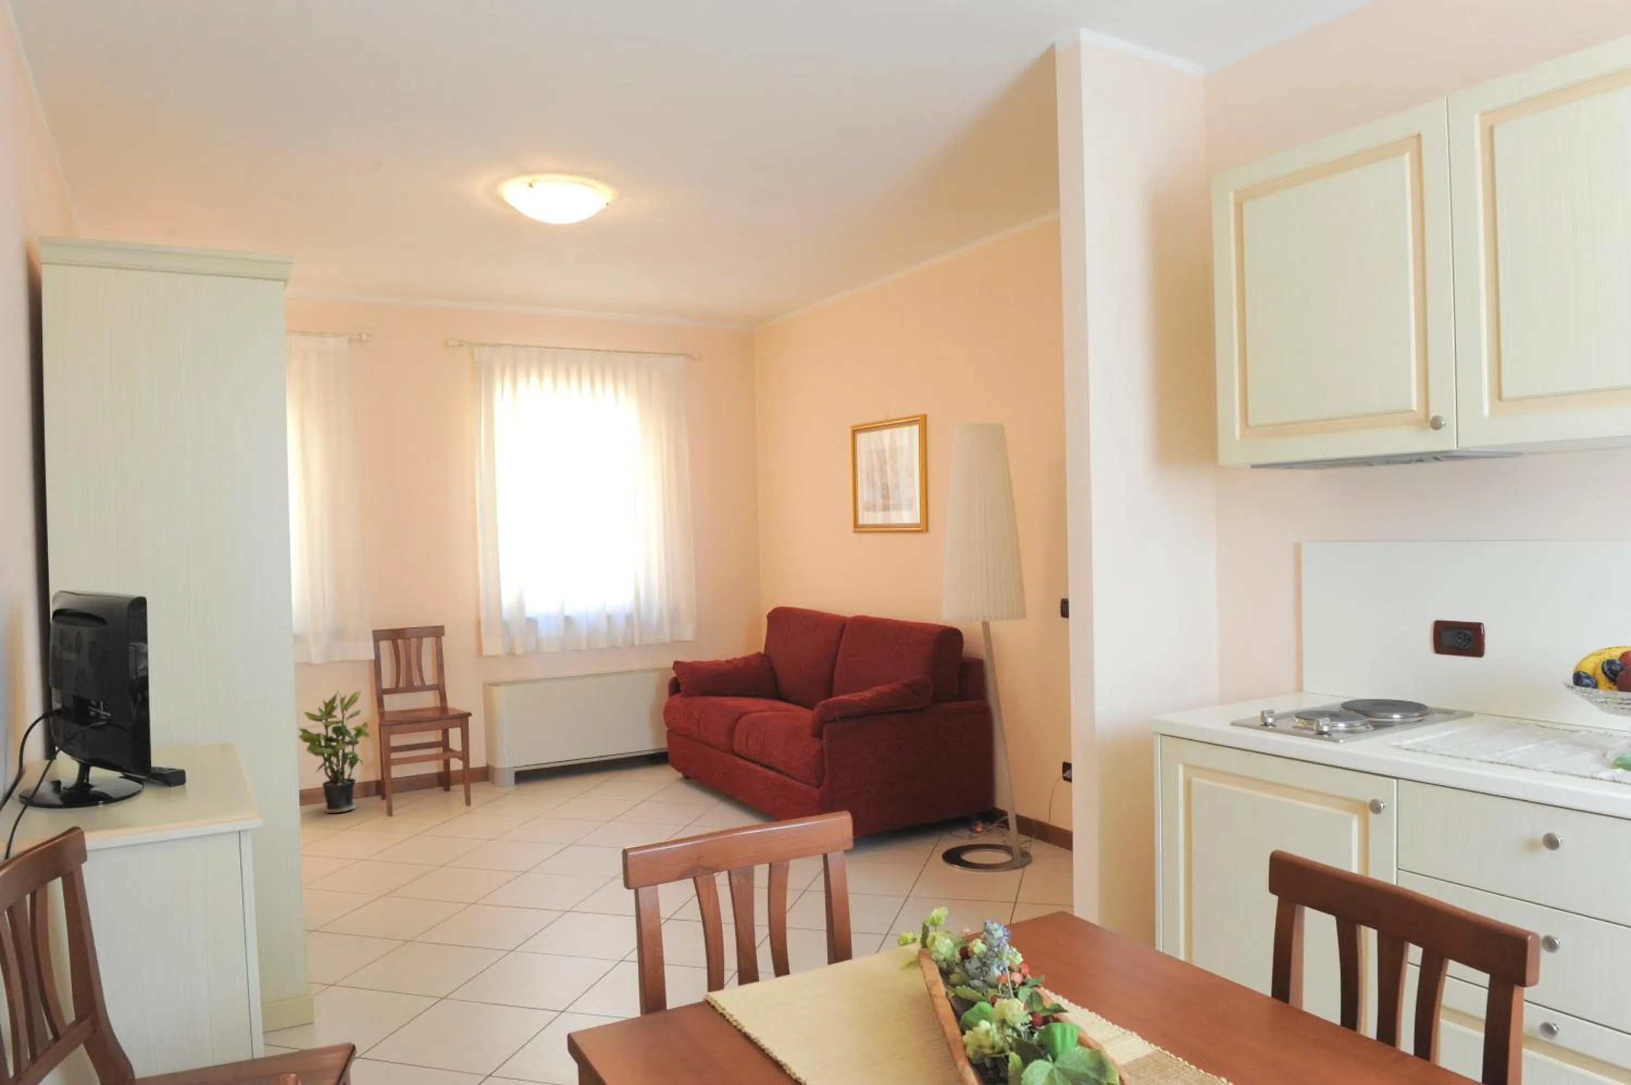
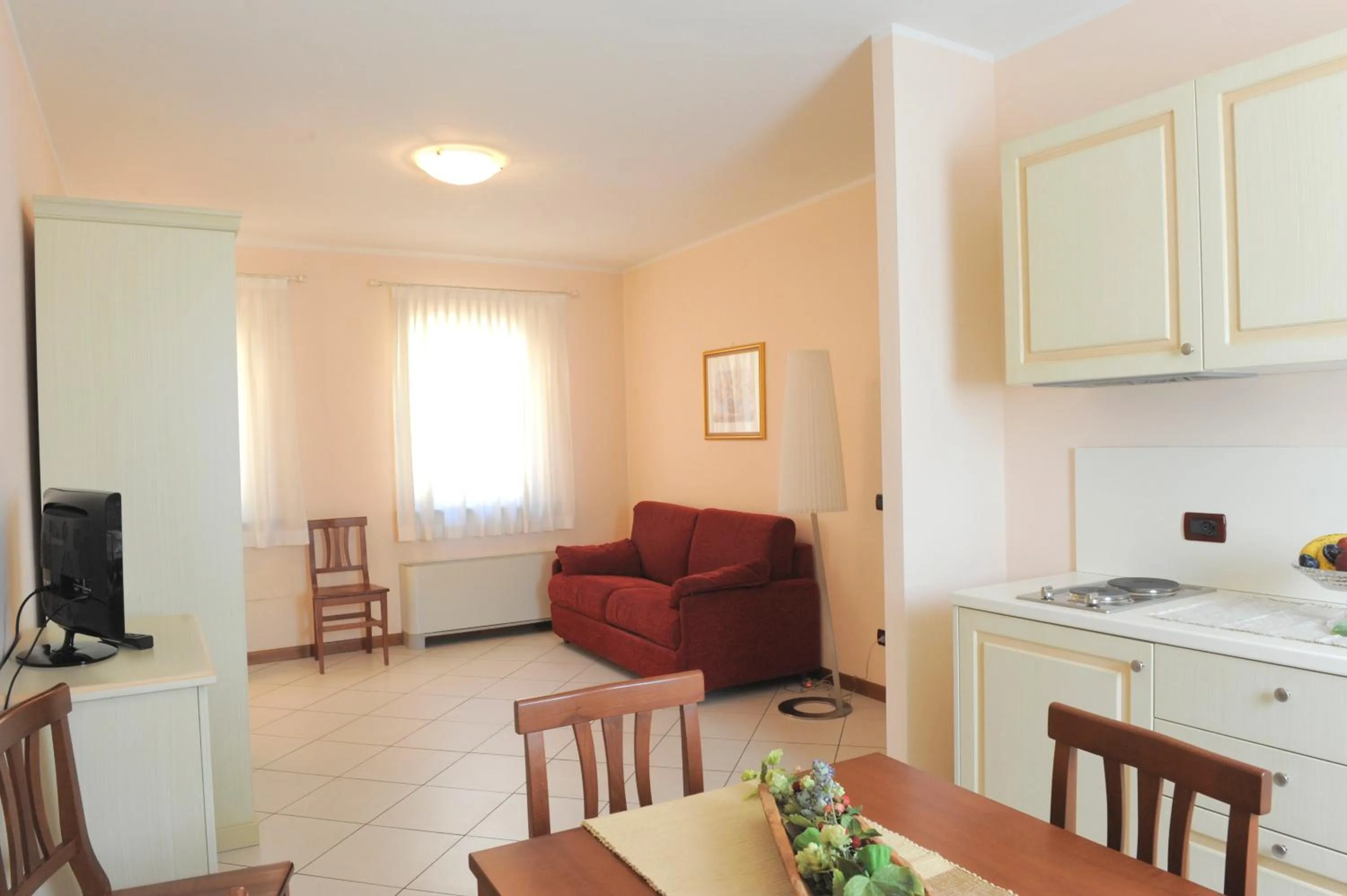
- potted plant (334, 751)
